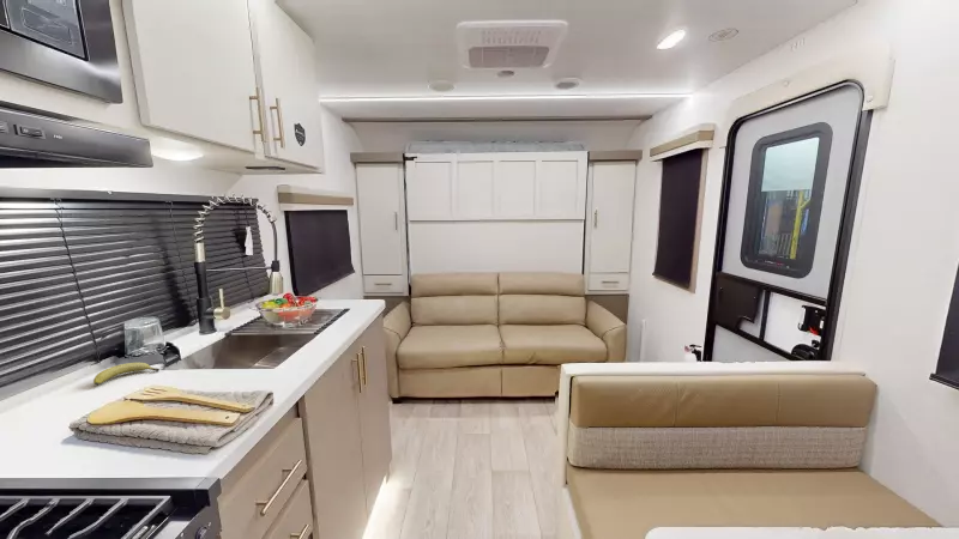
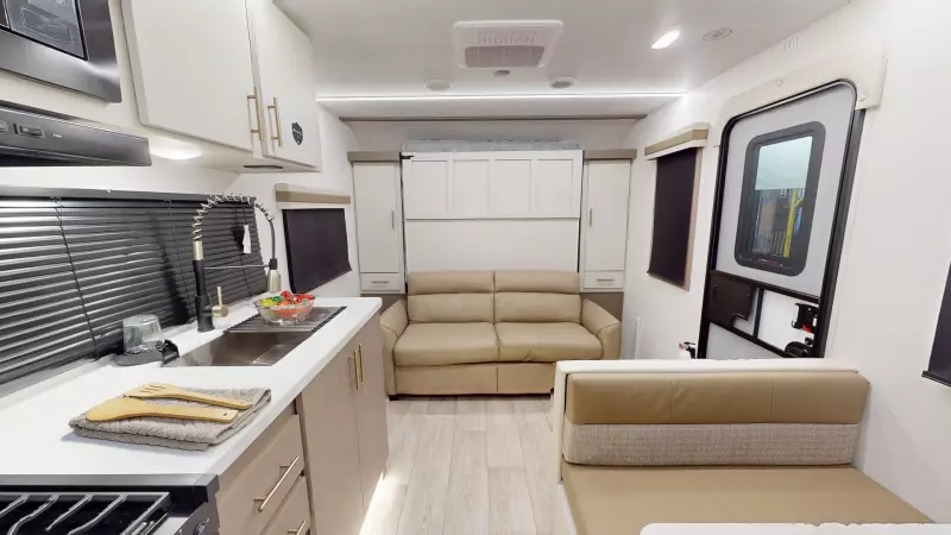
- fruit (125, 370)
